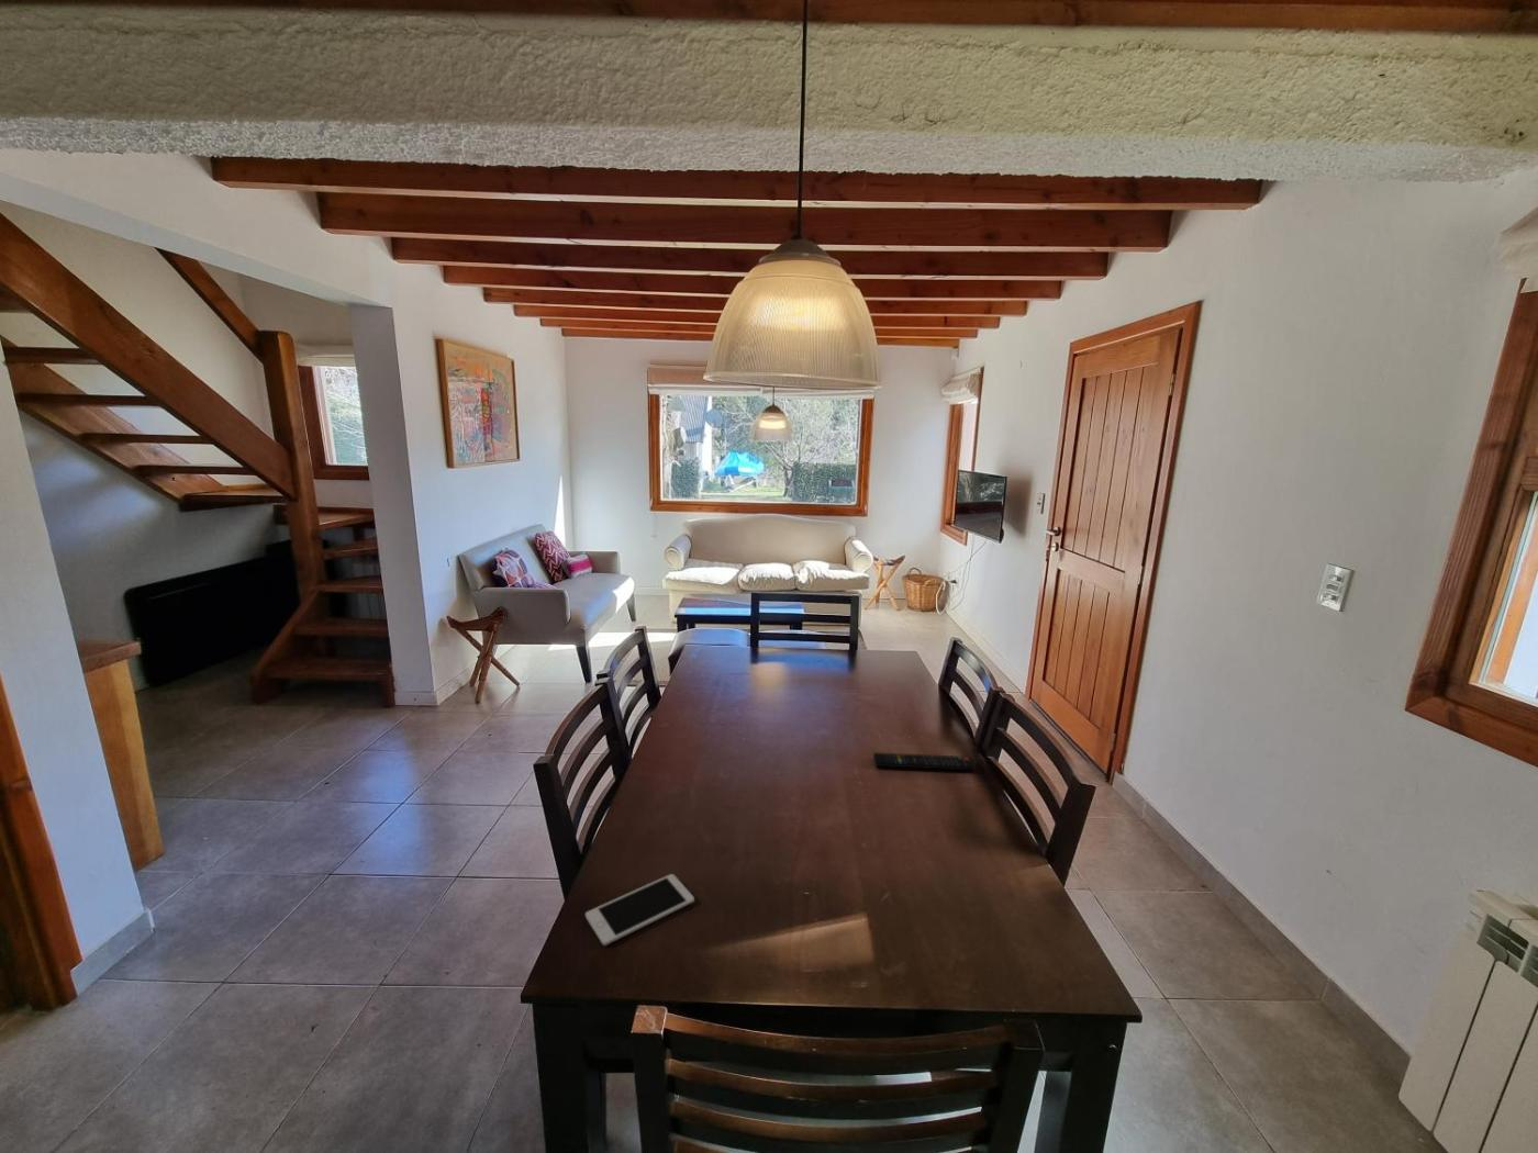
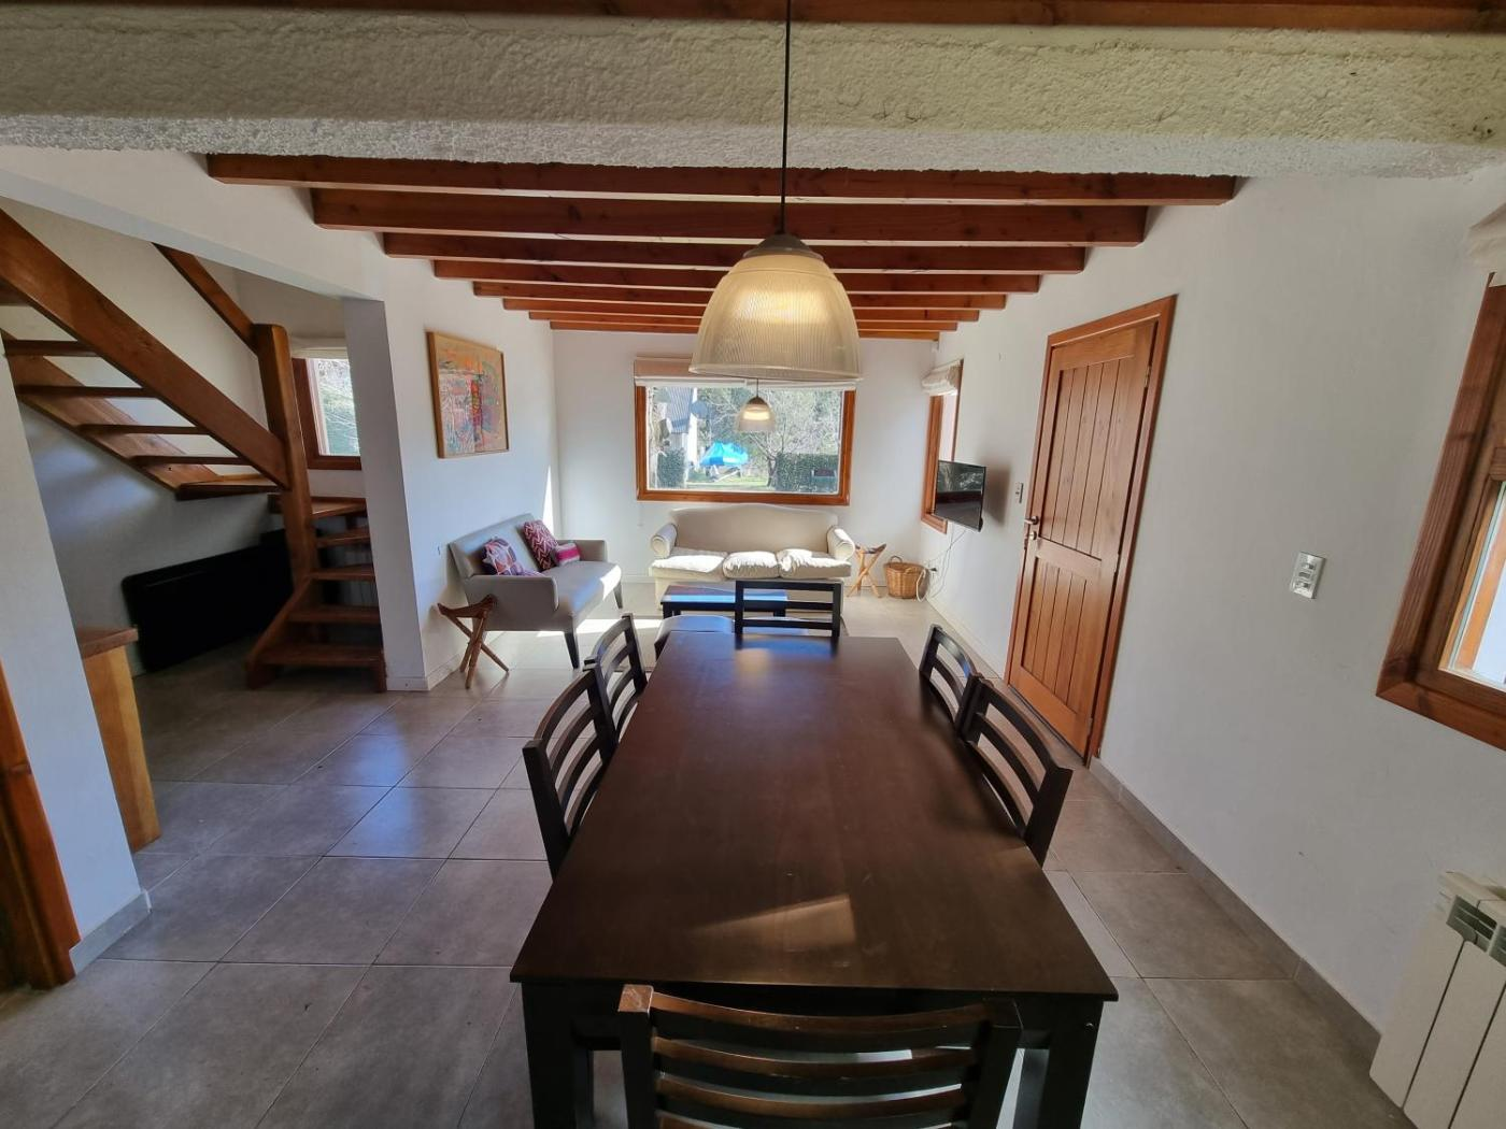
- remote control (924, 762)
- cell phone (641, 907)
